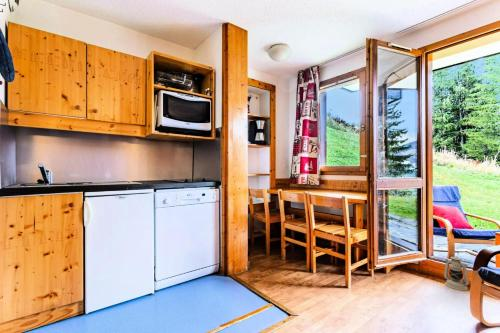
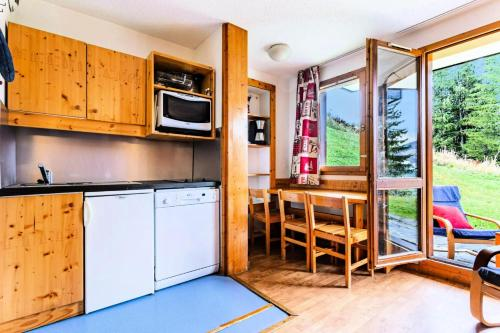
- lantern (456, 268)
